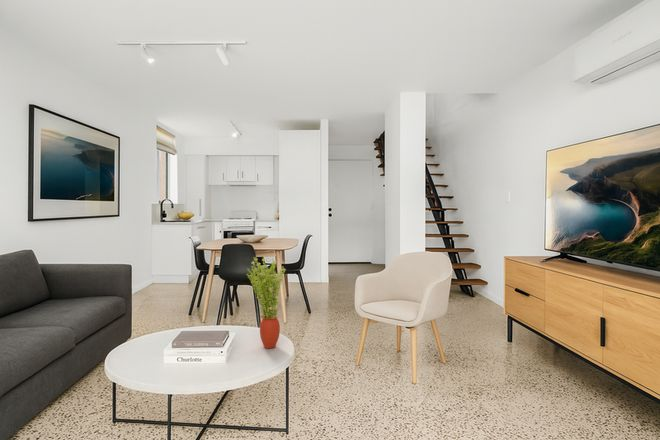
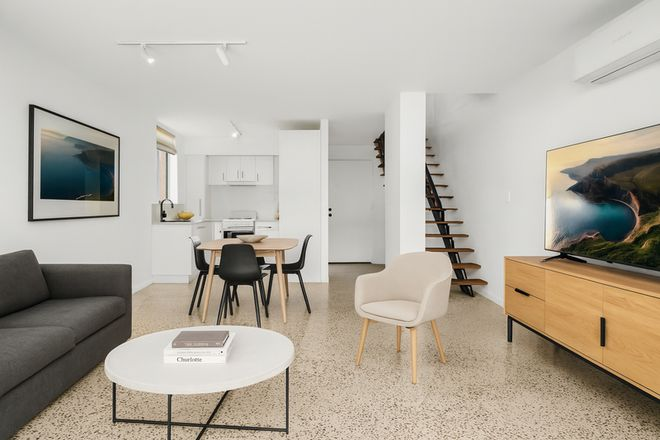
- potted plant (265, 302)
